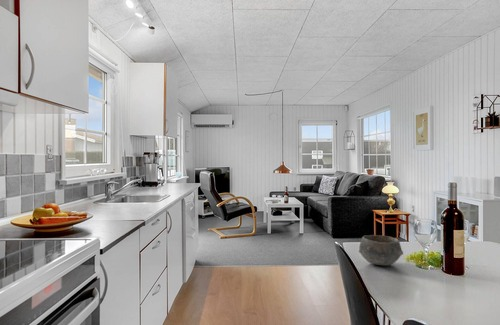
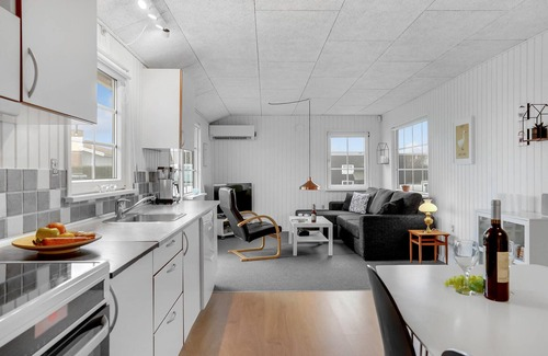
- bowl (379, 251)
